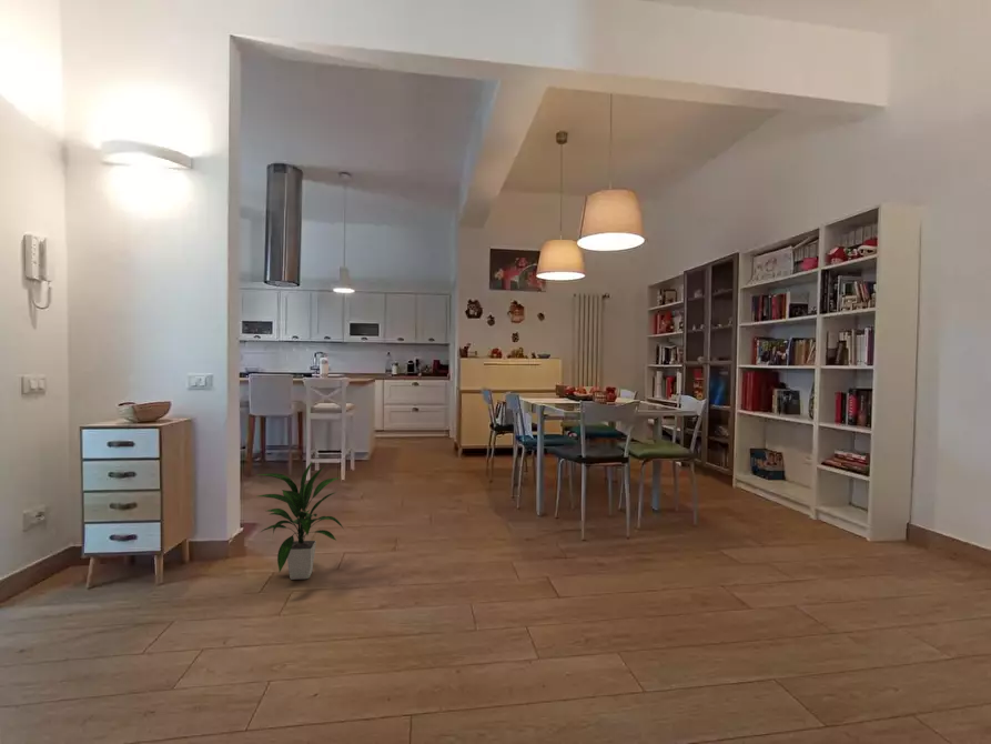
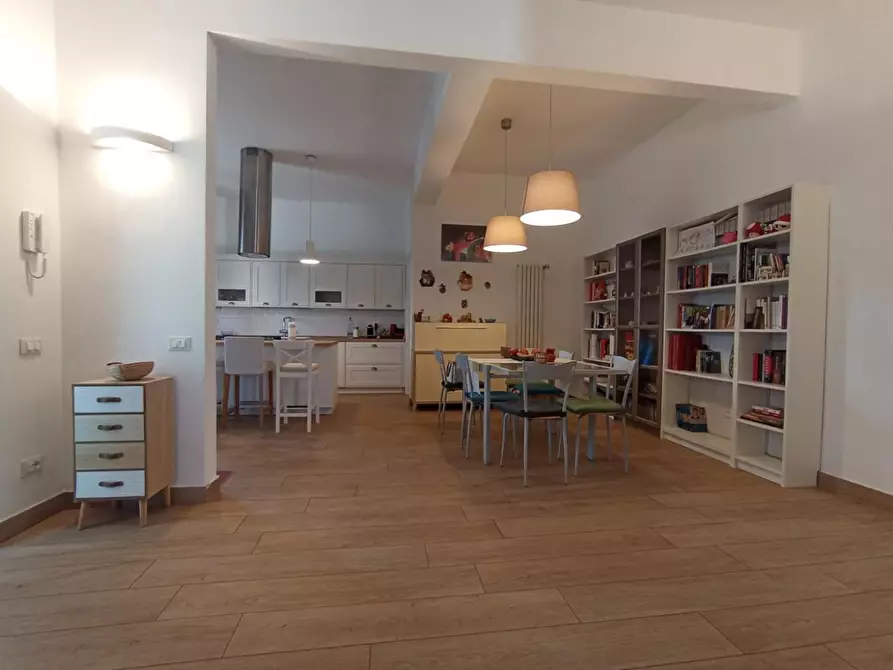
- indoor plant (297, 519)
